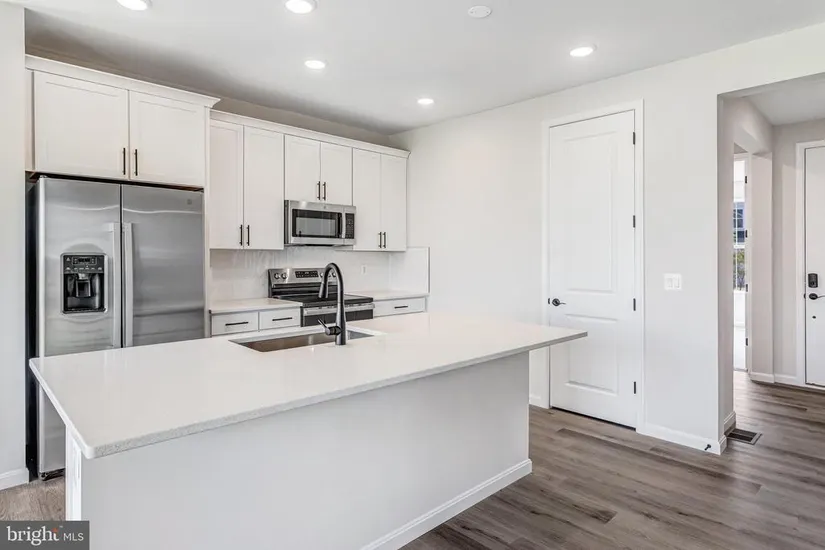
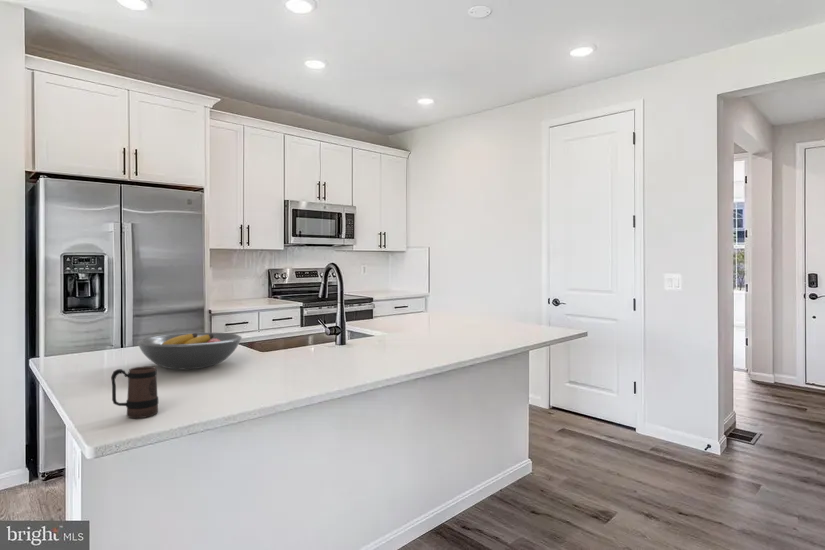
+ mug (135, 391)
+ fruit bowl (191, 348)
